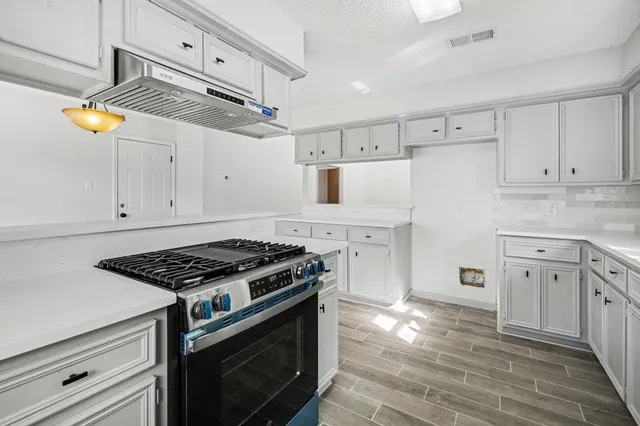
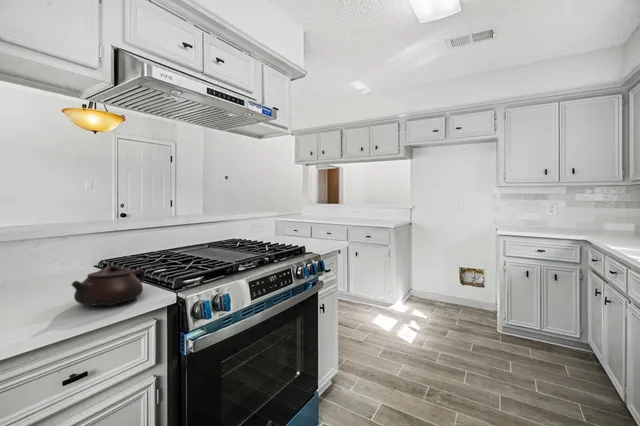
+ teapot (112, 283)
